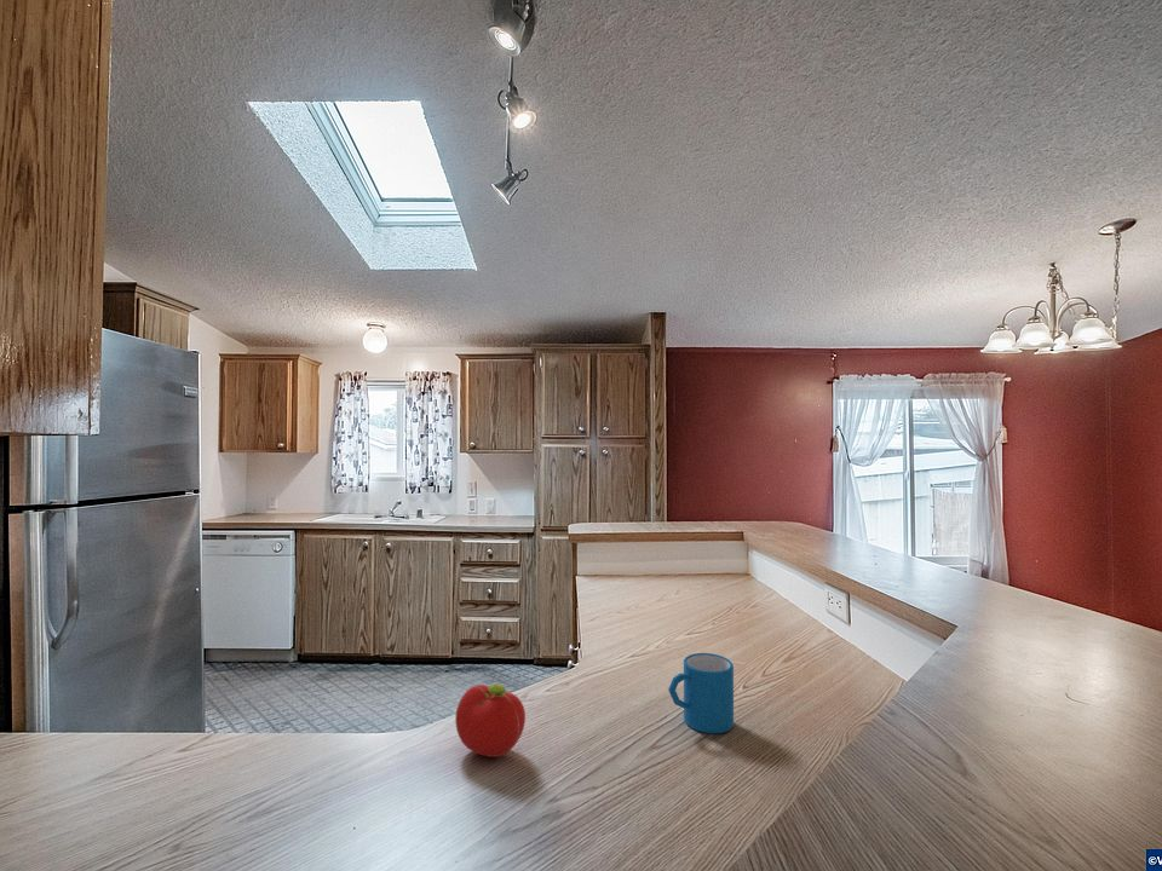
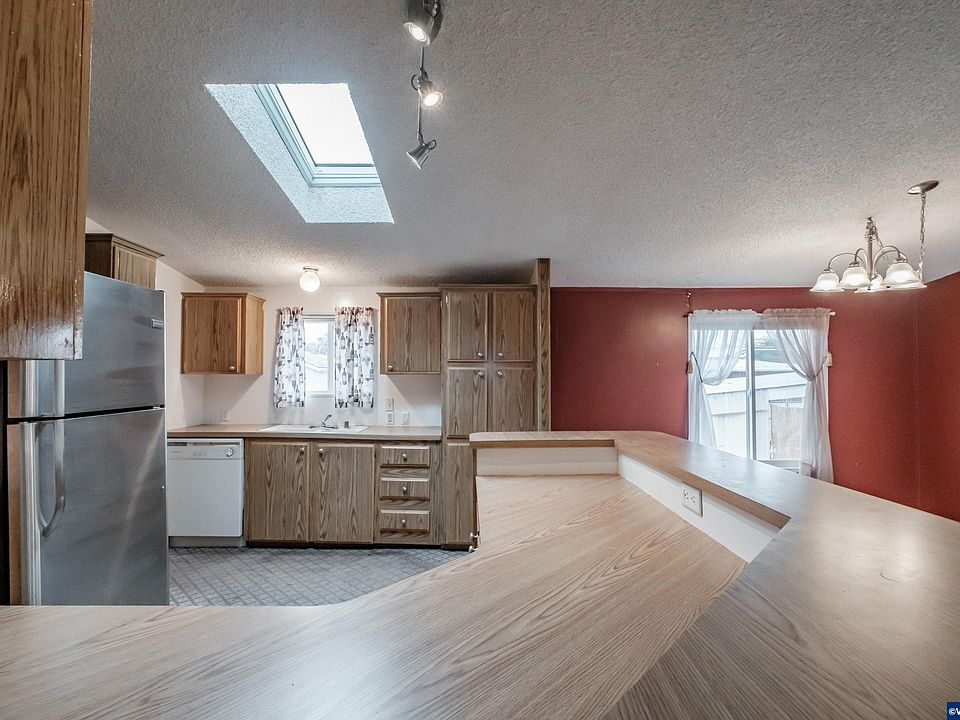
- mug (698, 693)
- fruit (490, 715)
